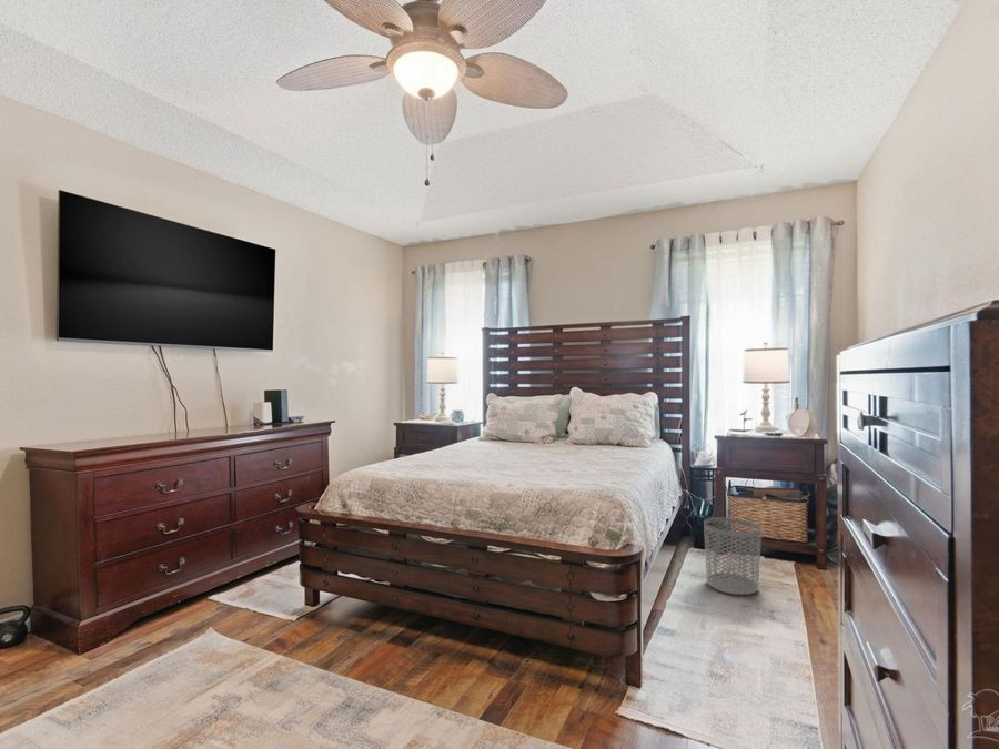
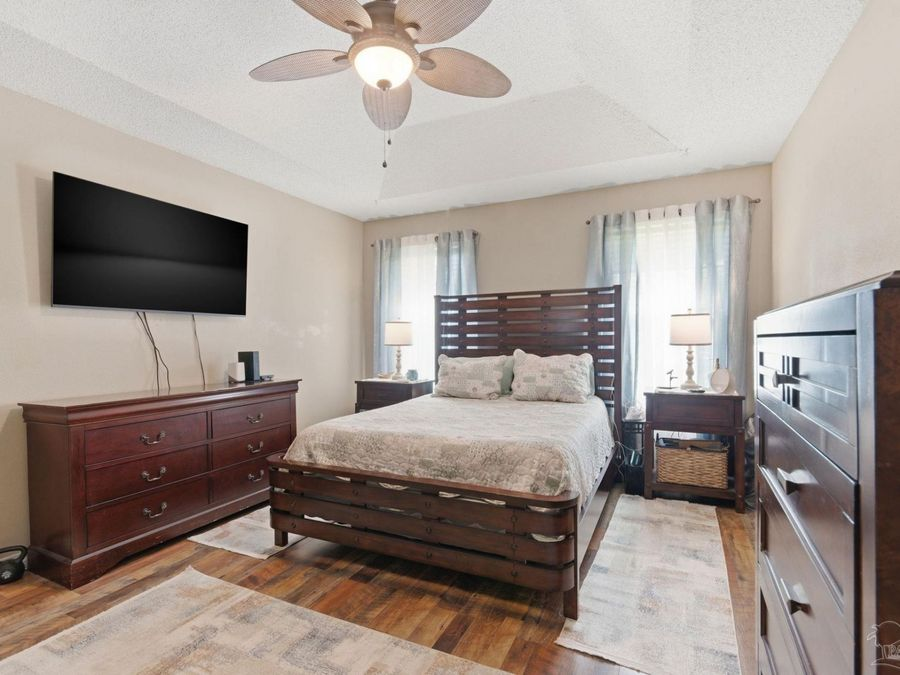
- waste bin (731, 556)
